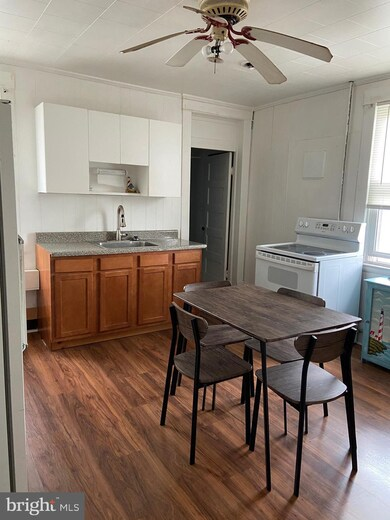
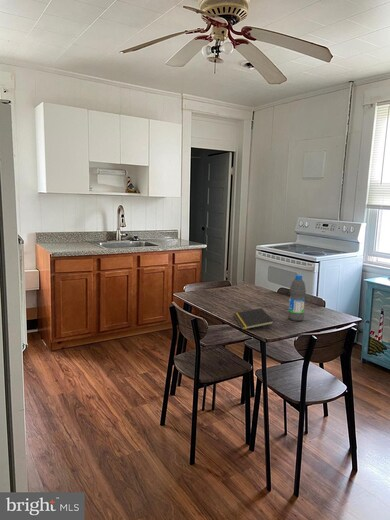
+ notepad (252, 318)
+ water bottle (297, 297)
